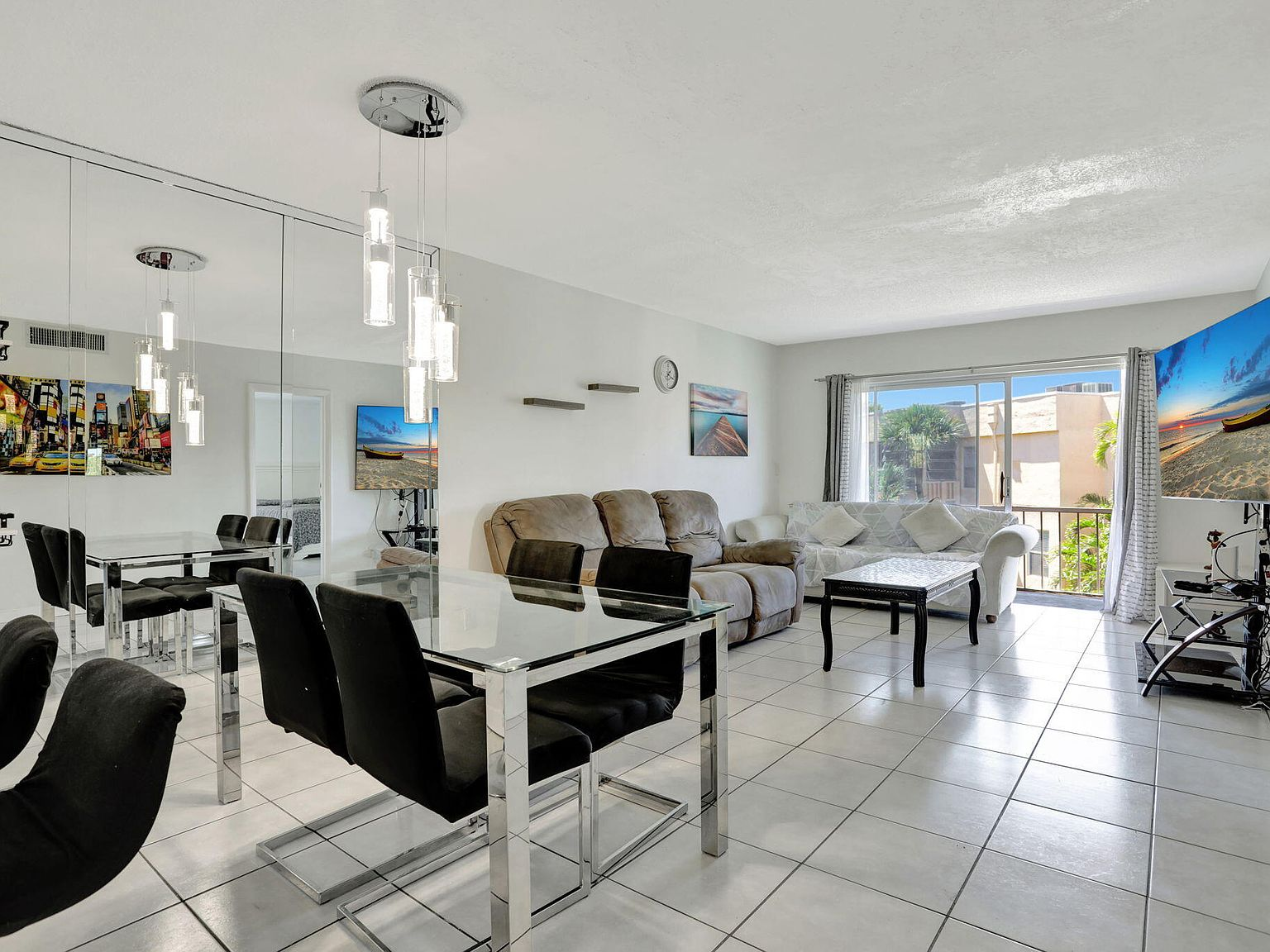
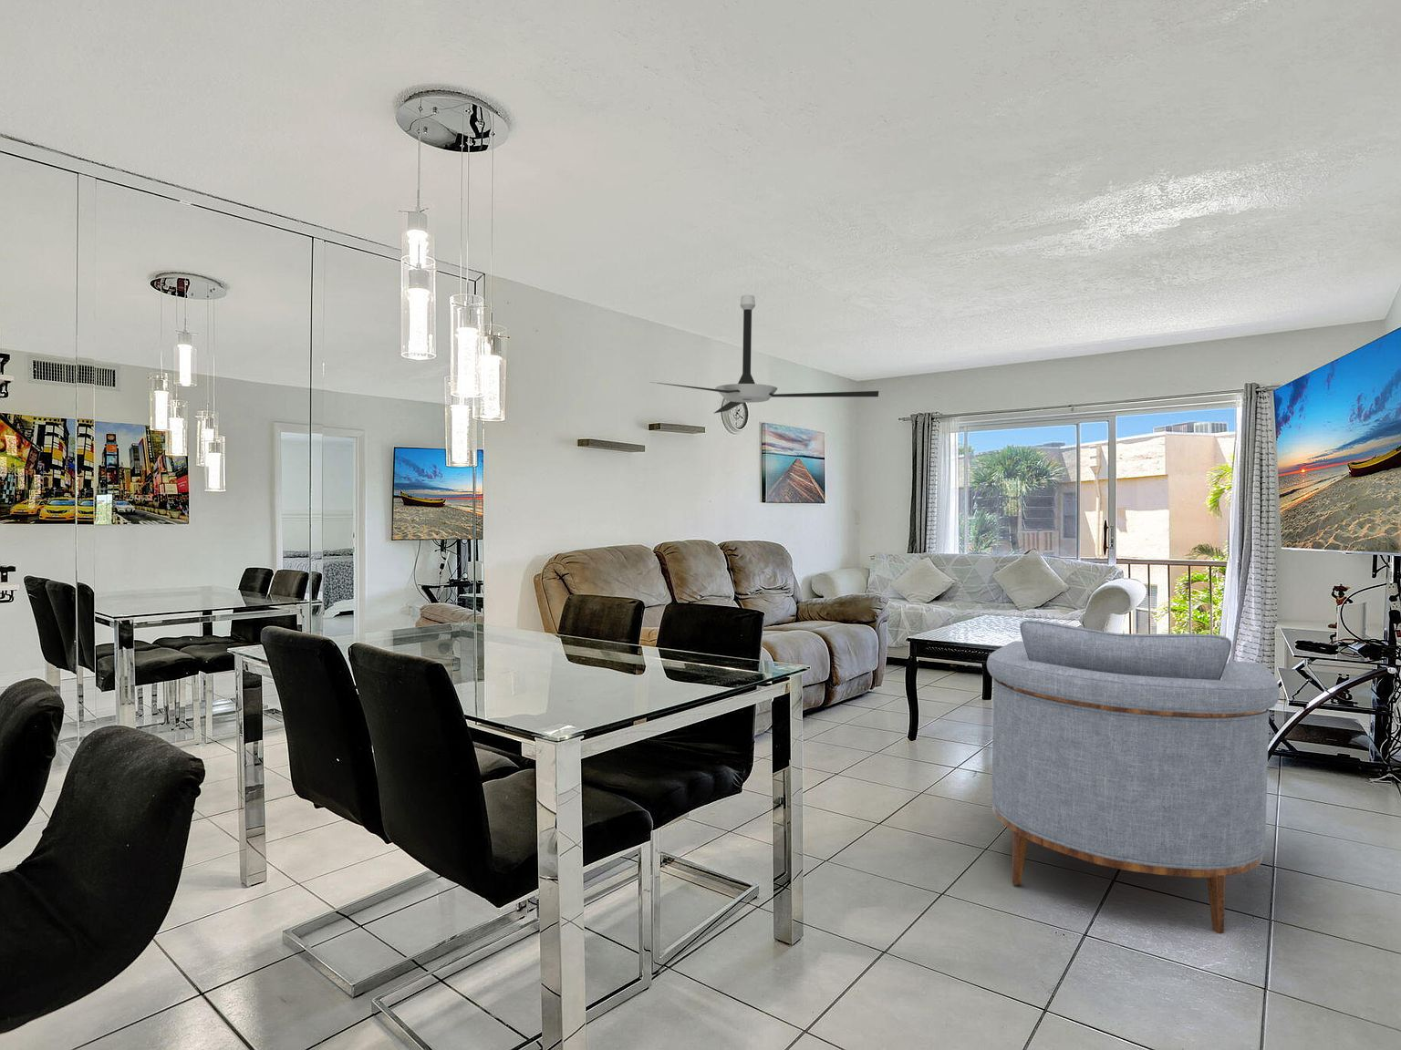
+ ceiling fan (750, 350)
+ armchair (1121, 746)
